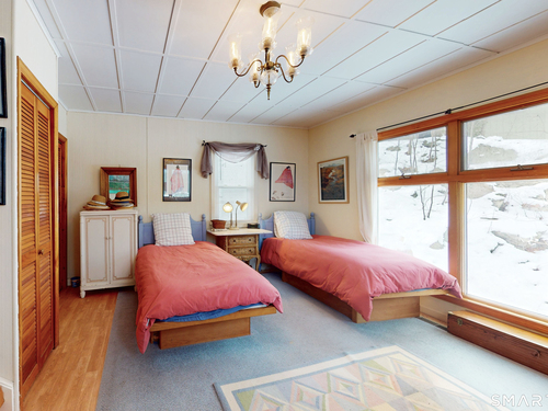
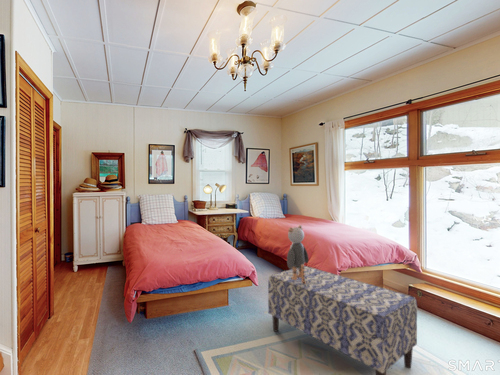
+ teddy bear (299, 253)
+ bench (334, 315)
